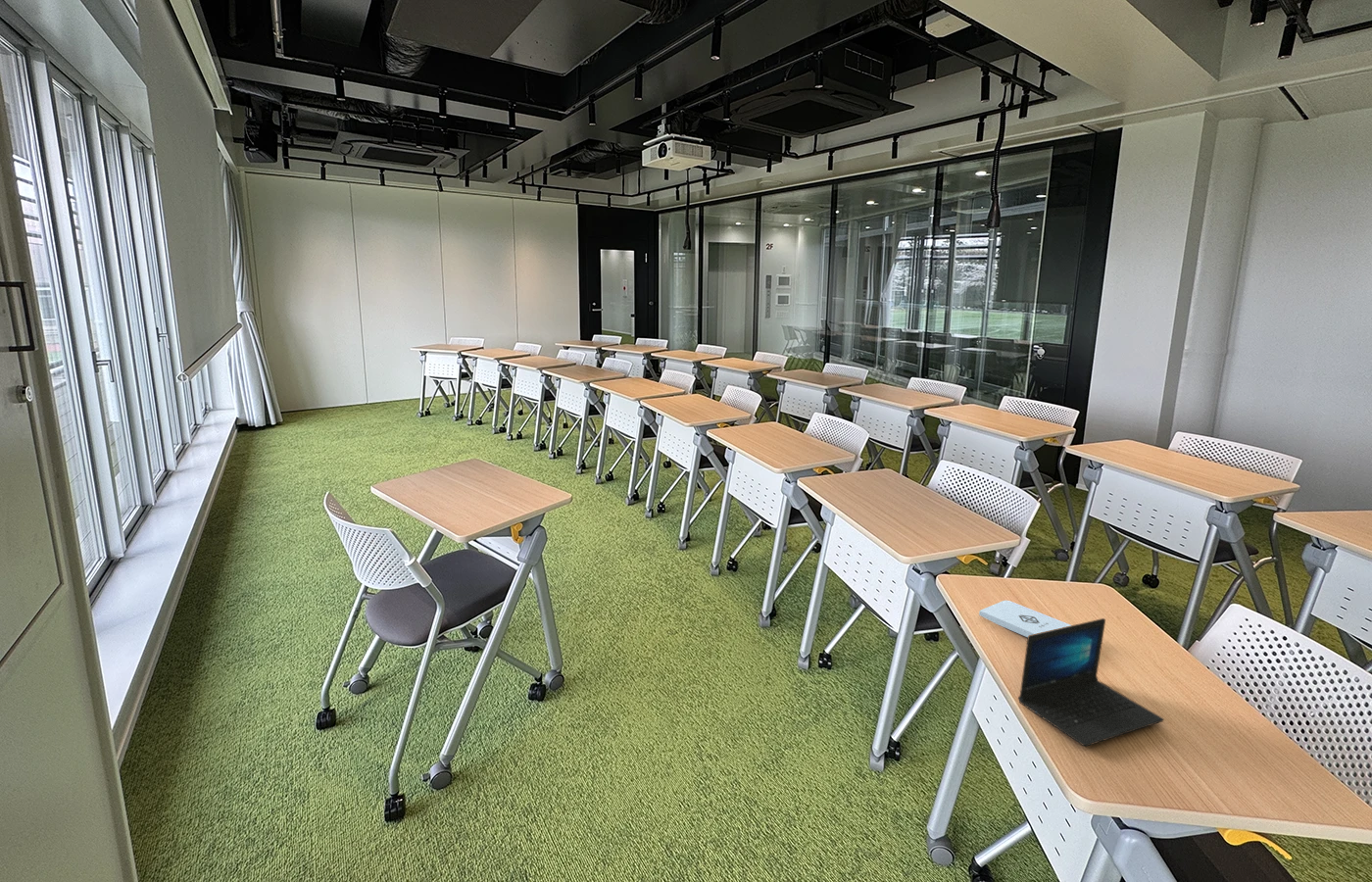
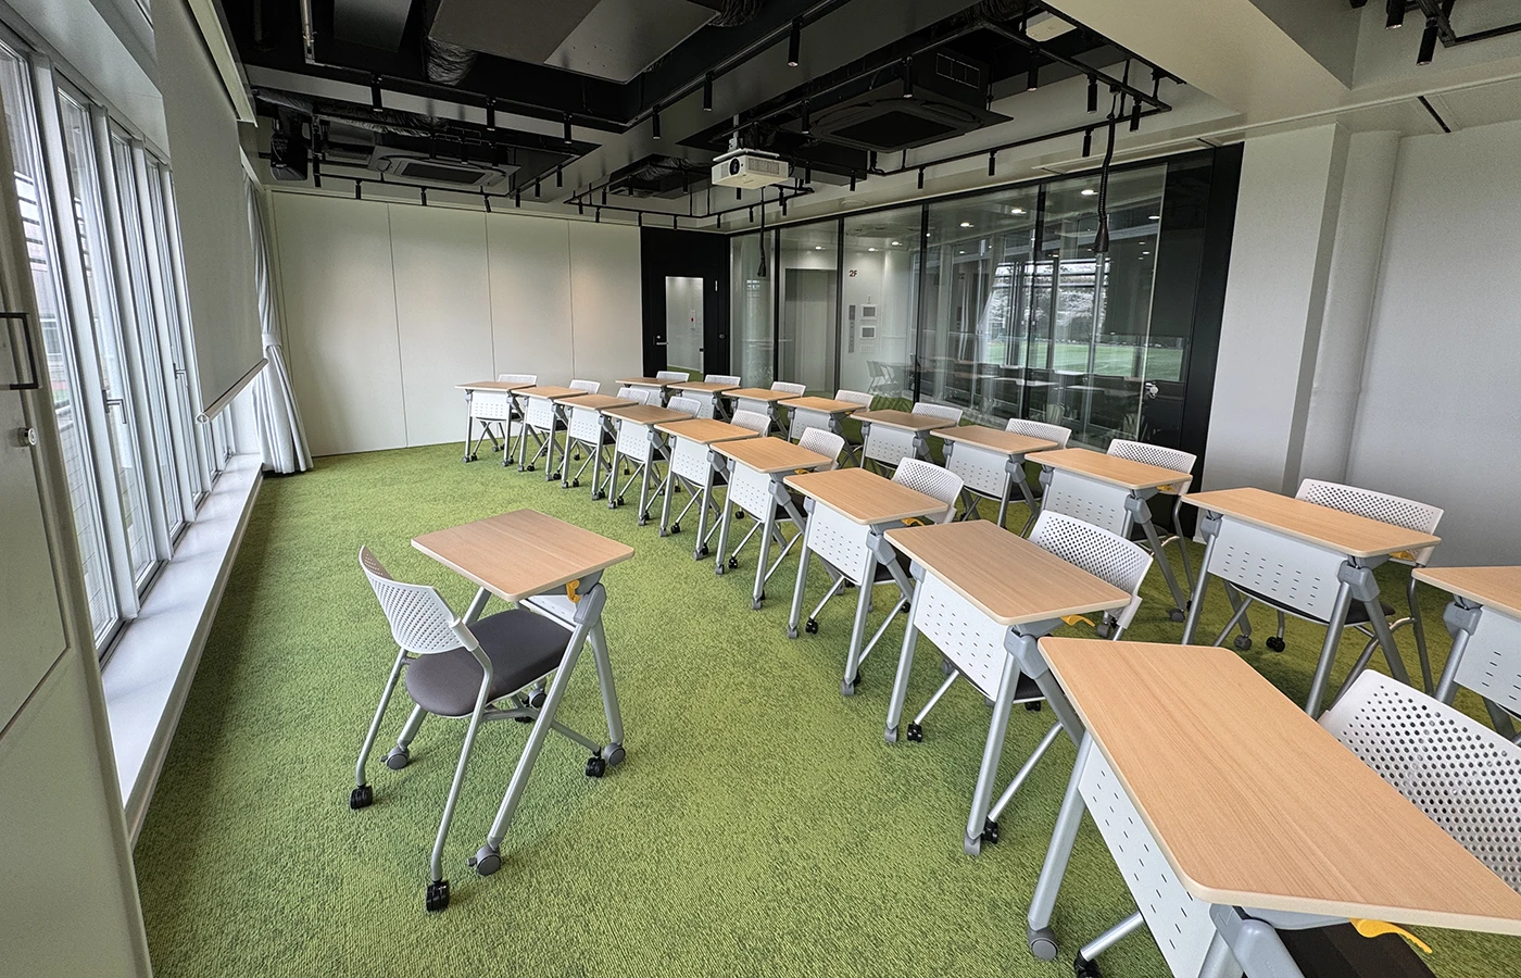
- notepad (1030, 623)
- laptop (1094, 677)
